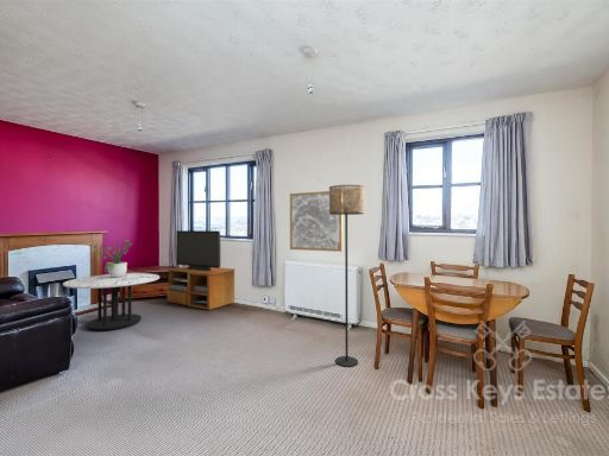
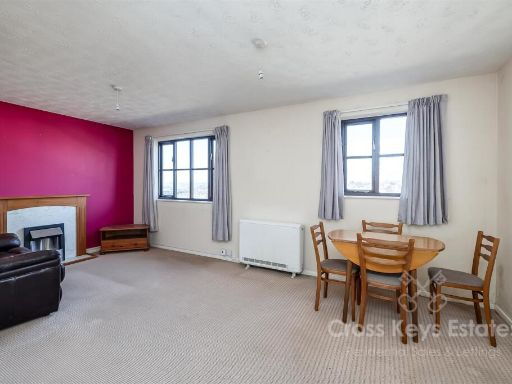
- coffee table (114, 300)
- tv stand (199, 266)
- floor lamp (346, 274)
- wall art (315, 221)
- potted plant (113, 253)
